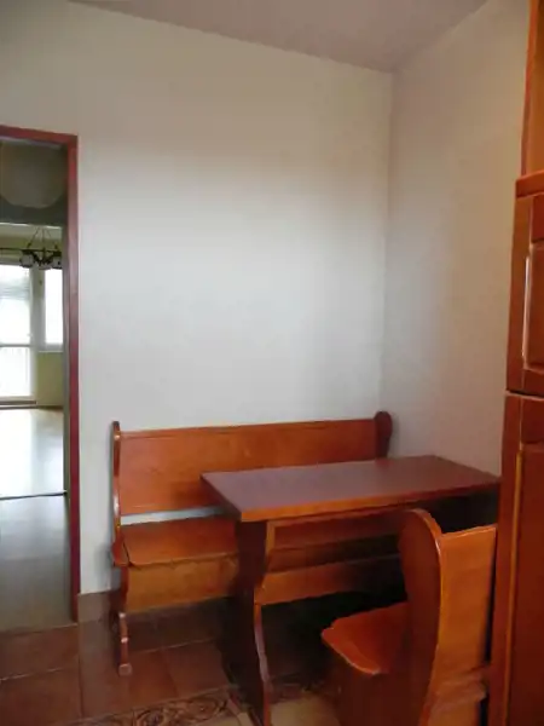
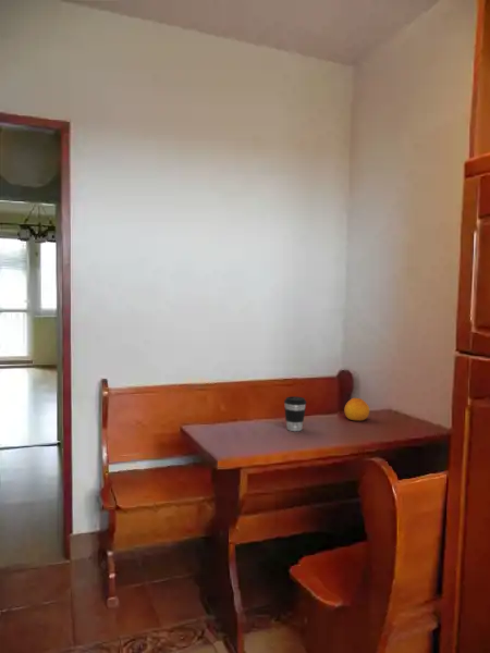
+ fruit (356, 408)
+ coffee cup (294, 414)
